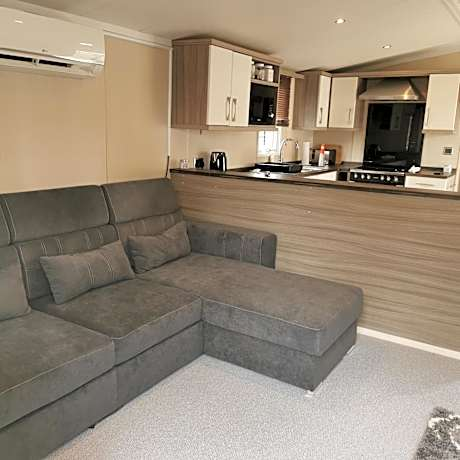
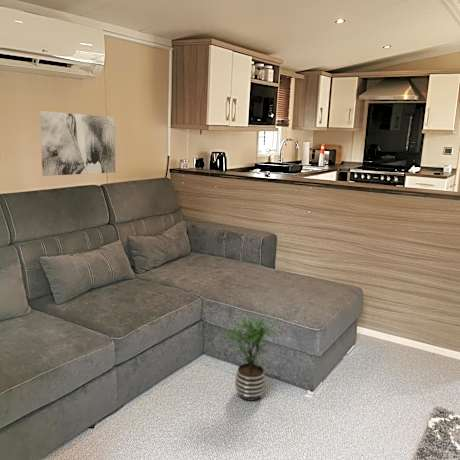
+ wall art (81, 144)
+ potted plant (249, 357)
